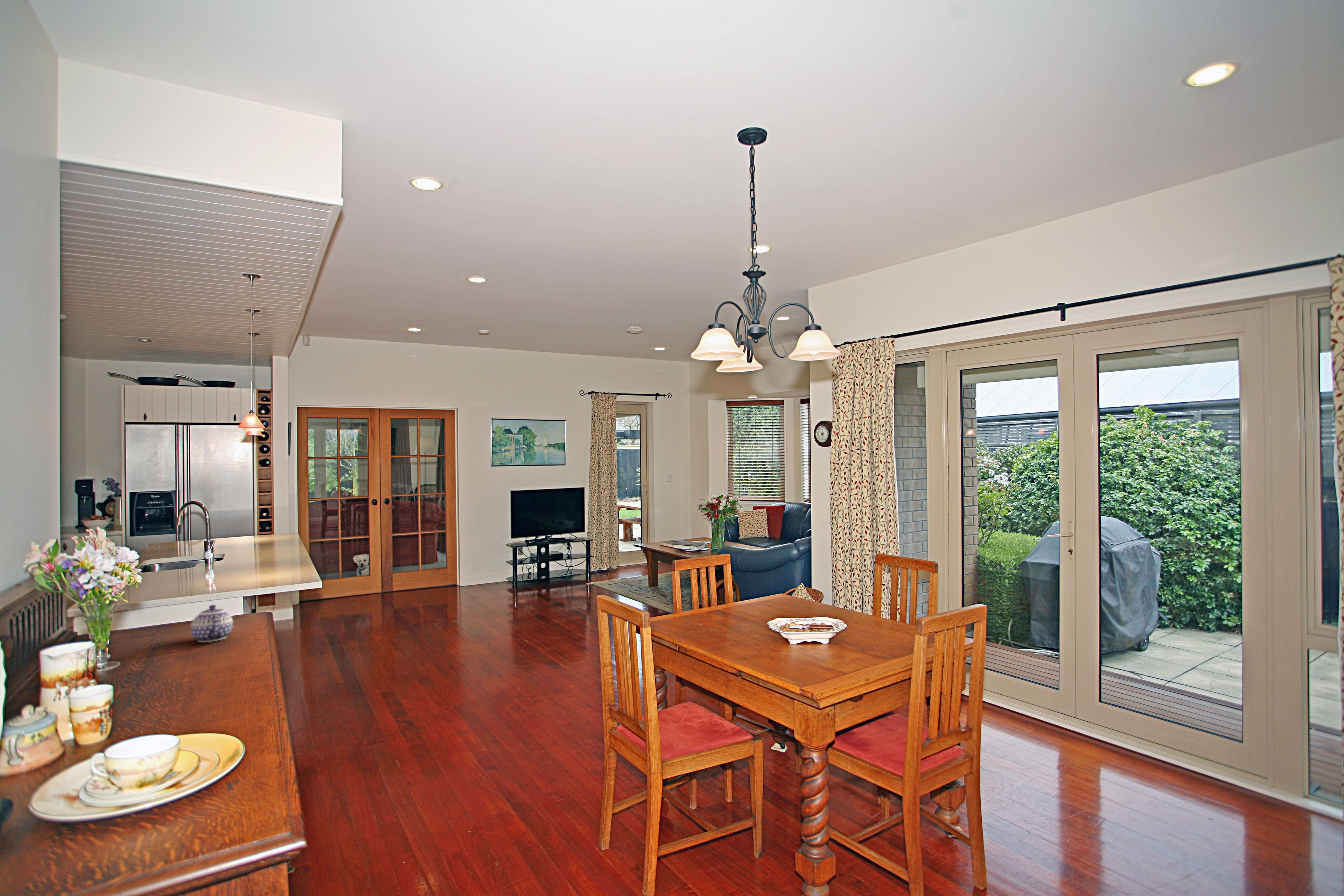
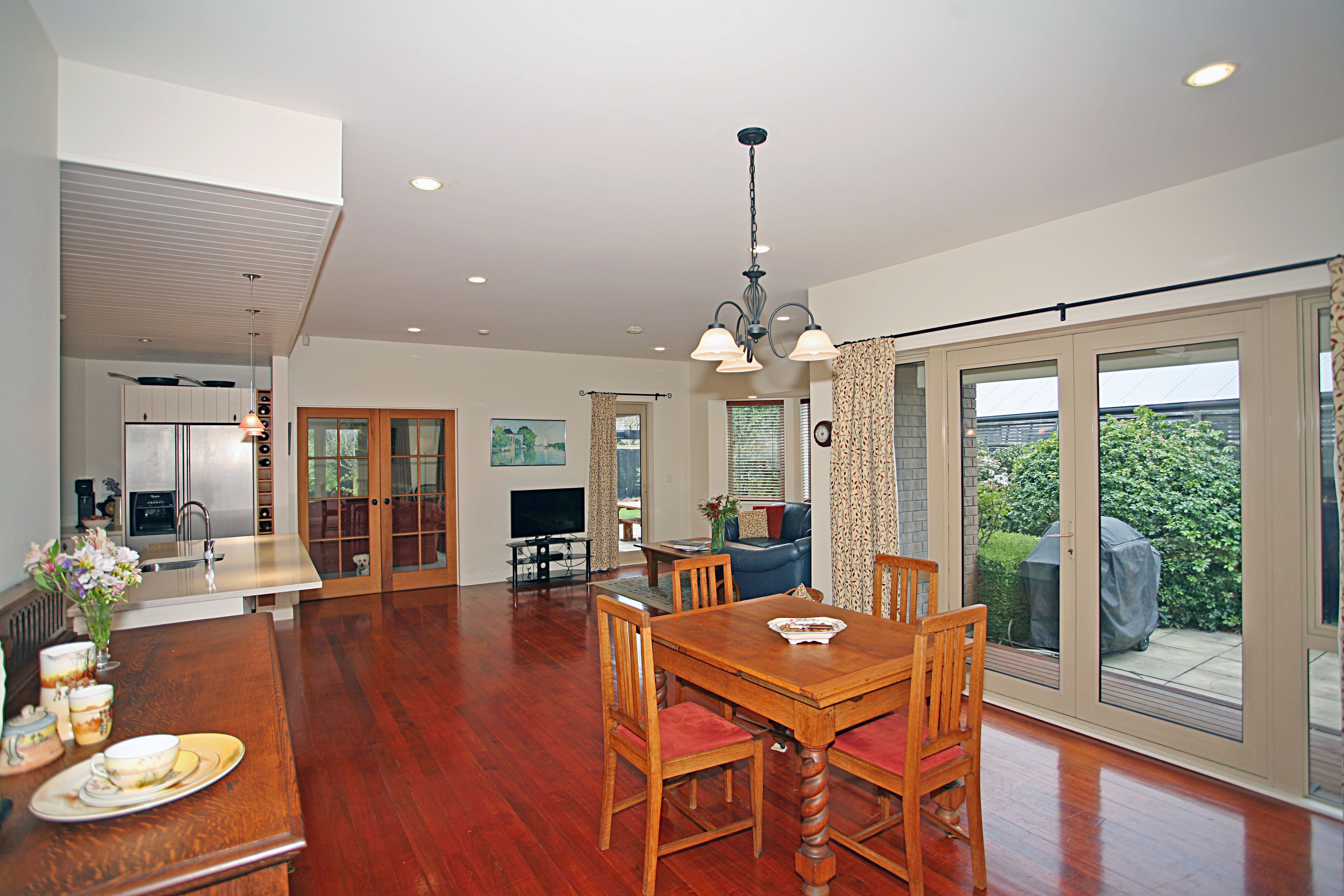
- teapot (212, 622)
